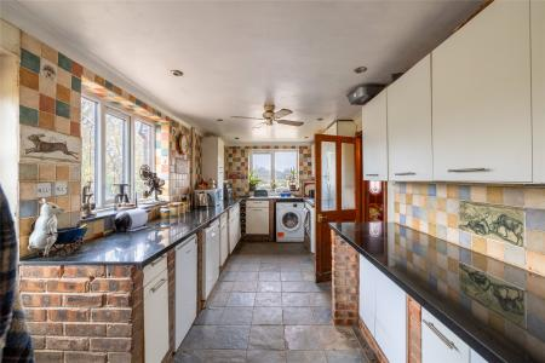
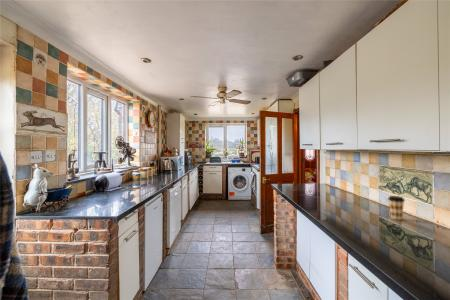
+ coffee cup (396, 207)
